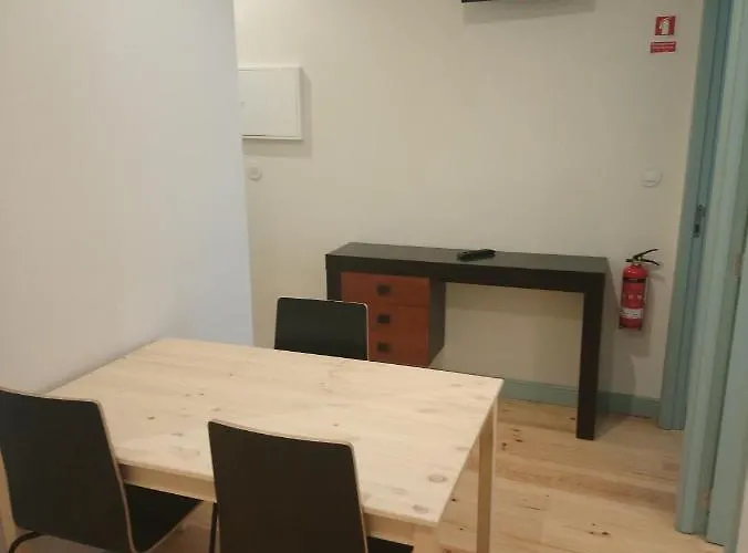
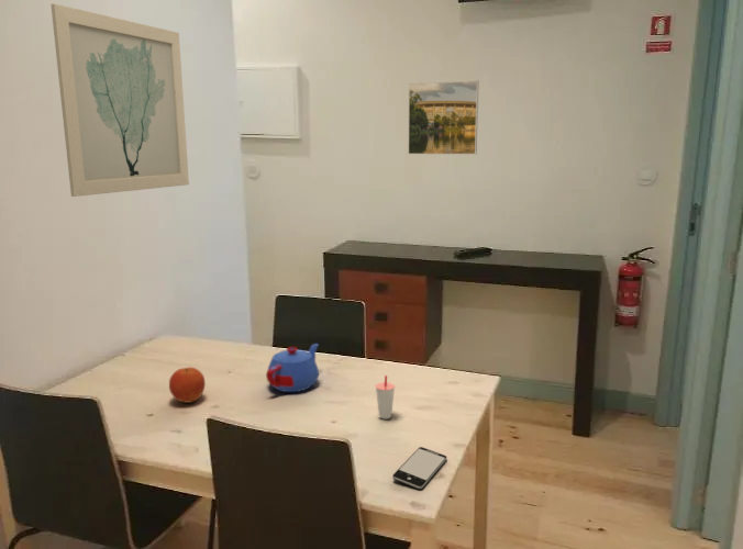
+ fruit (187, 384)
+ smartphone (420, 467)
+ teapot (293, 366)
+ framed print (442, 119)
+ wall art (130, 107)
+ cup (385, 395)
